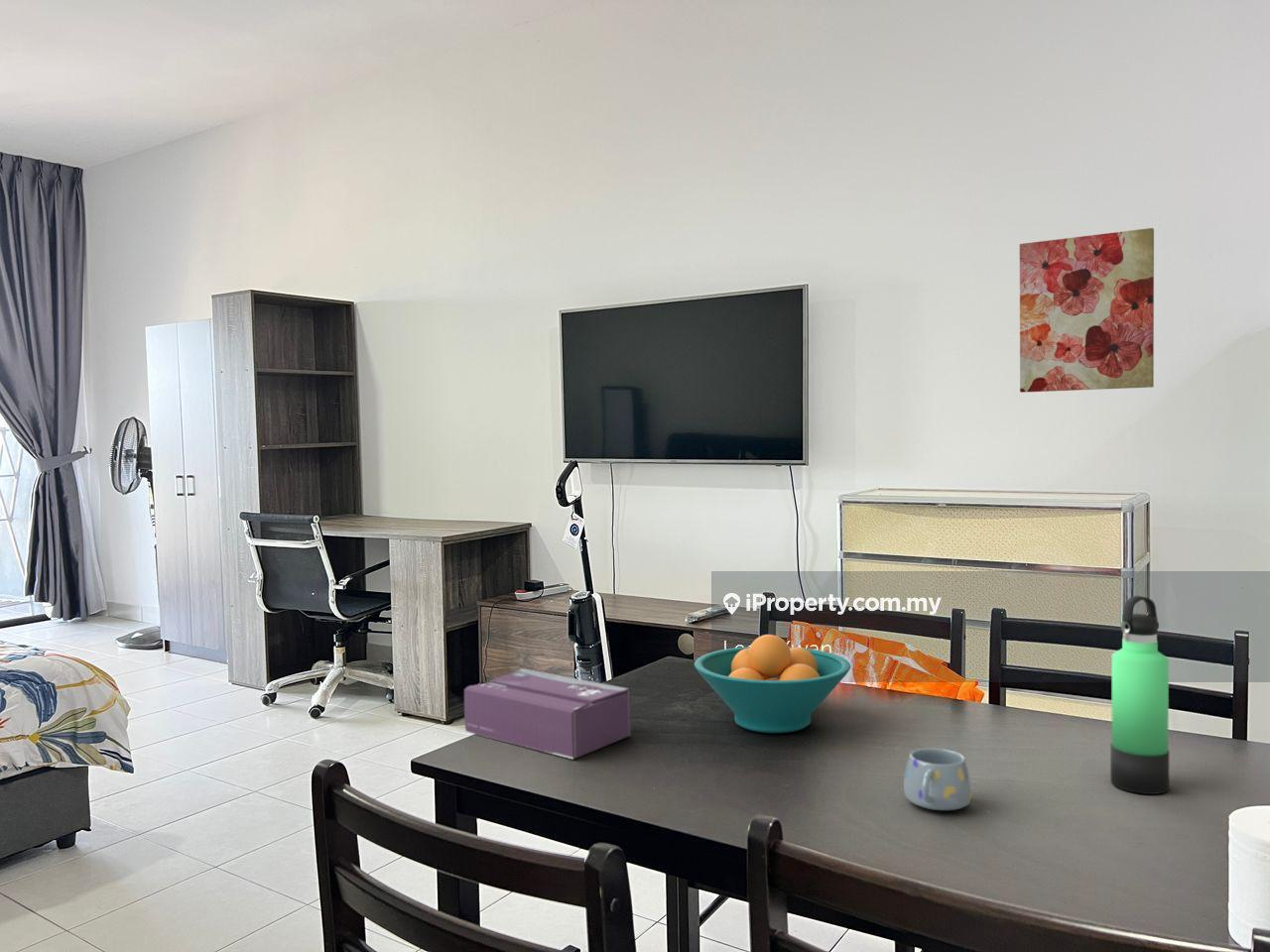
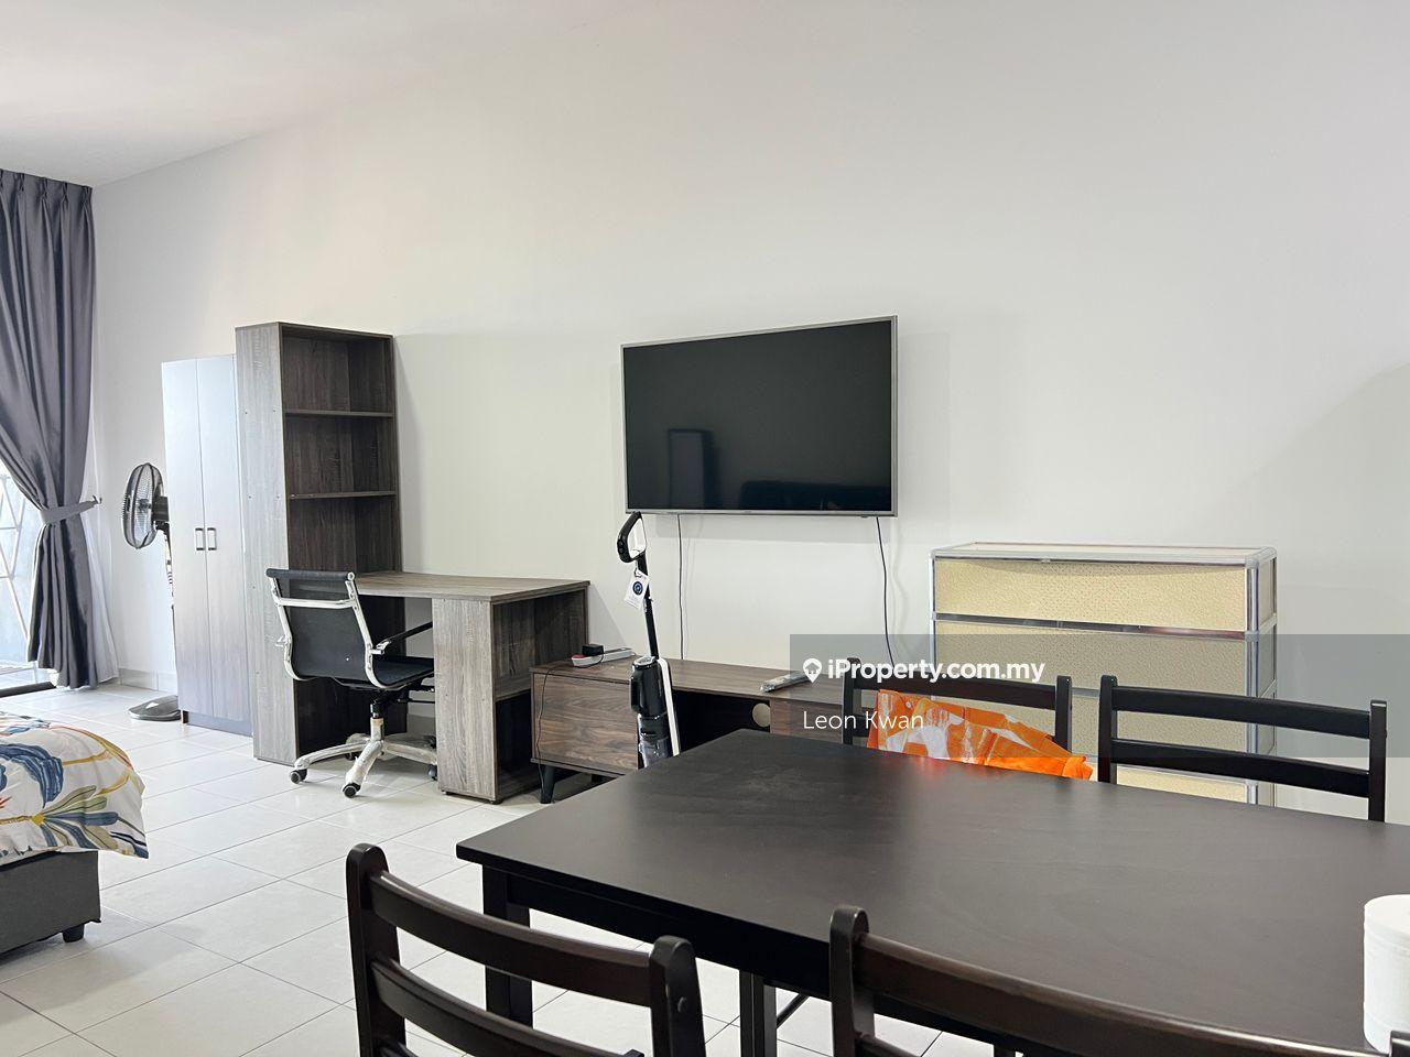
- thermos bottle (1139, 690)
- tissue box (546, 710)
- wall art (1084, 313)
- mug (935, 782)
- fruit bowl (771, 678)
